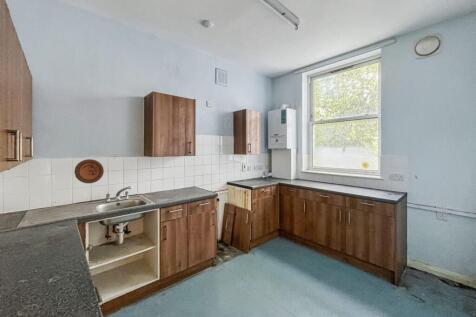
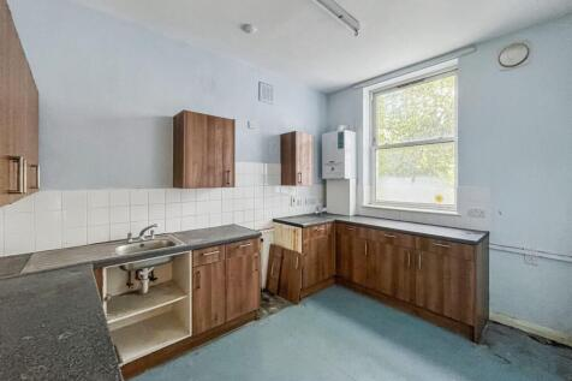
- decorative plate (89, 171)
